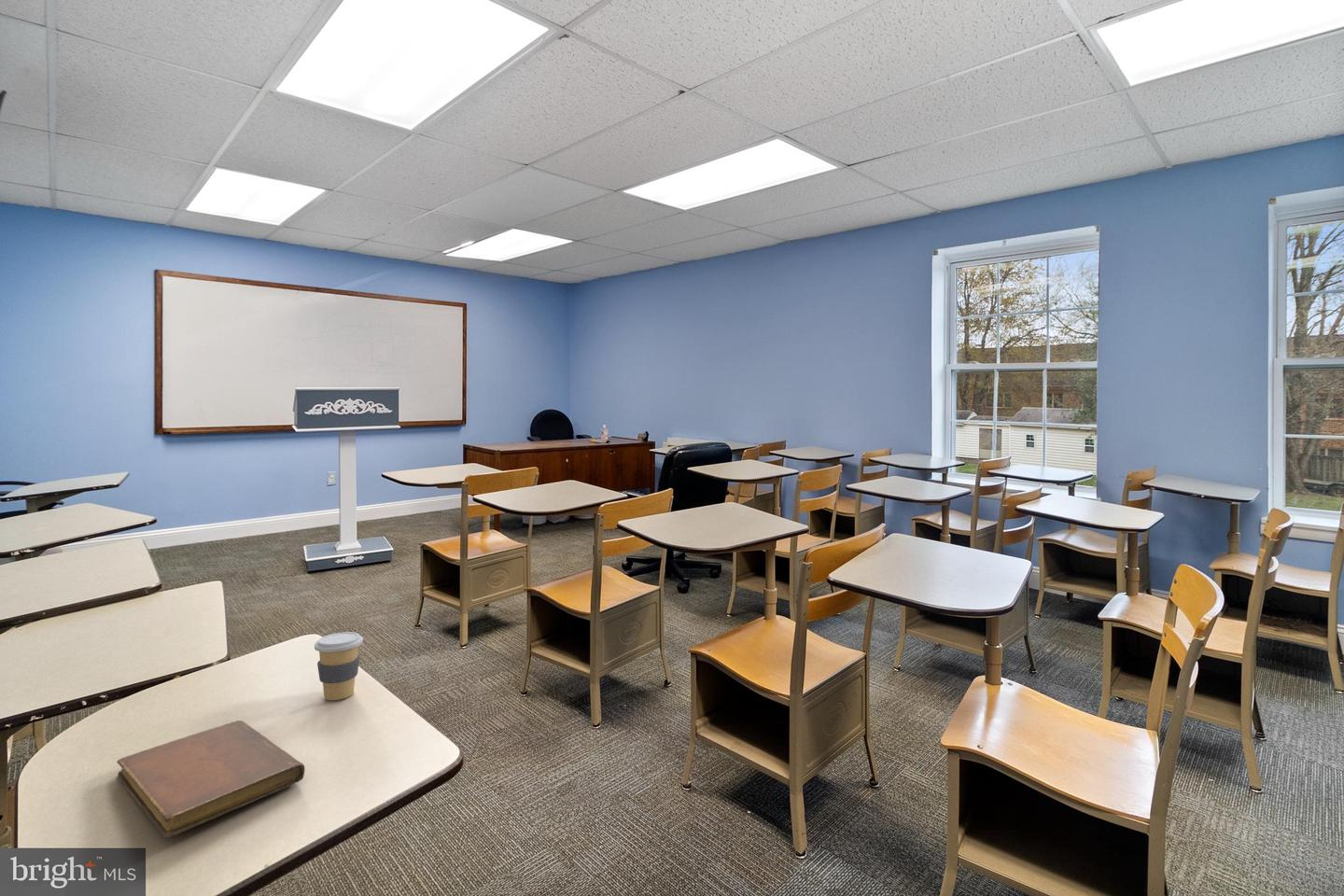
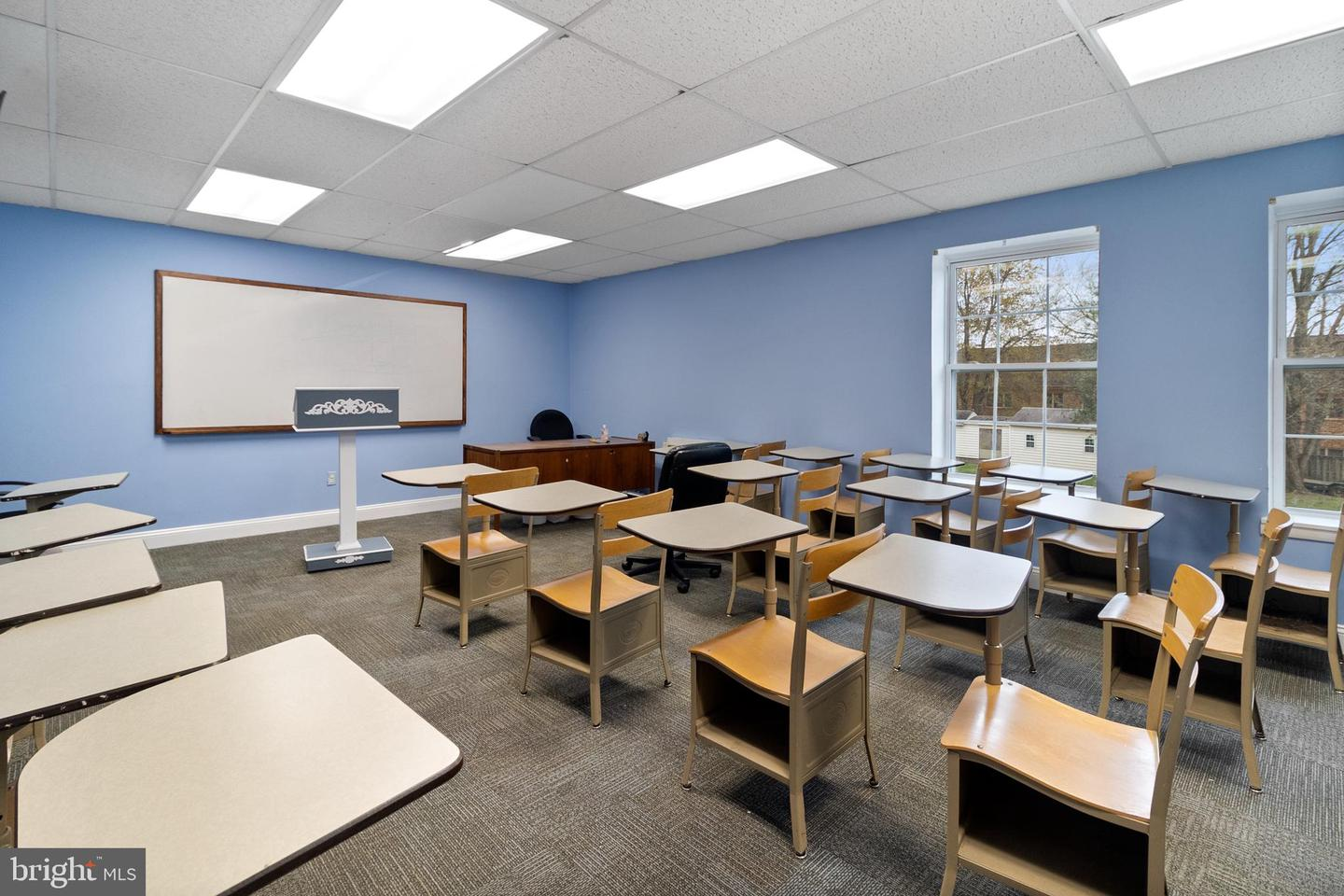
- coffee cup (339, 665)
- notebook (210, 769)
